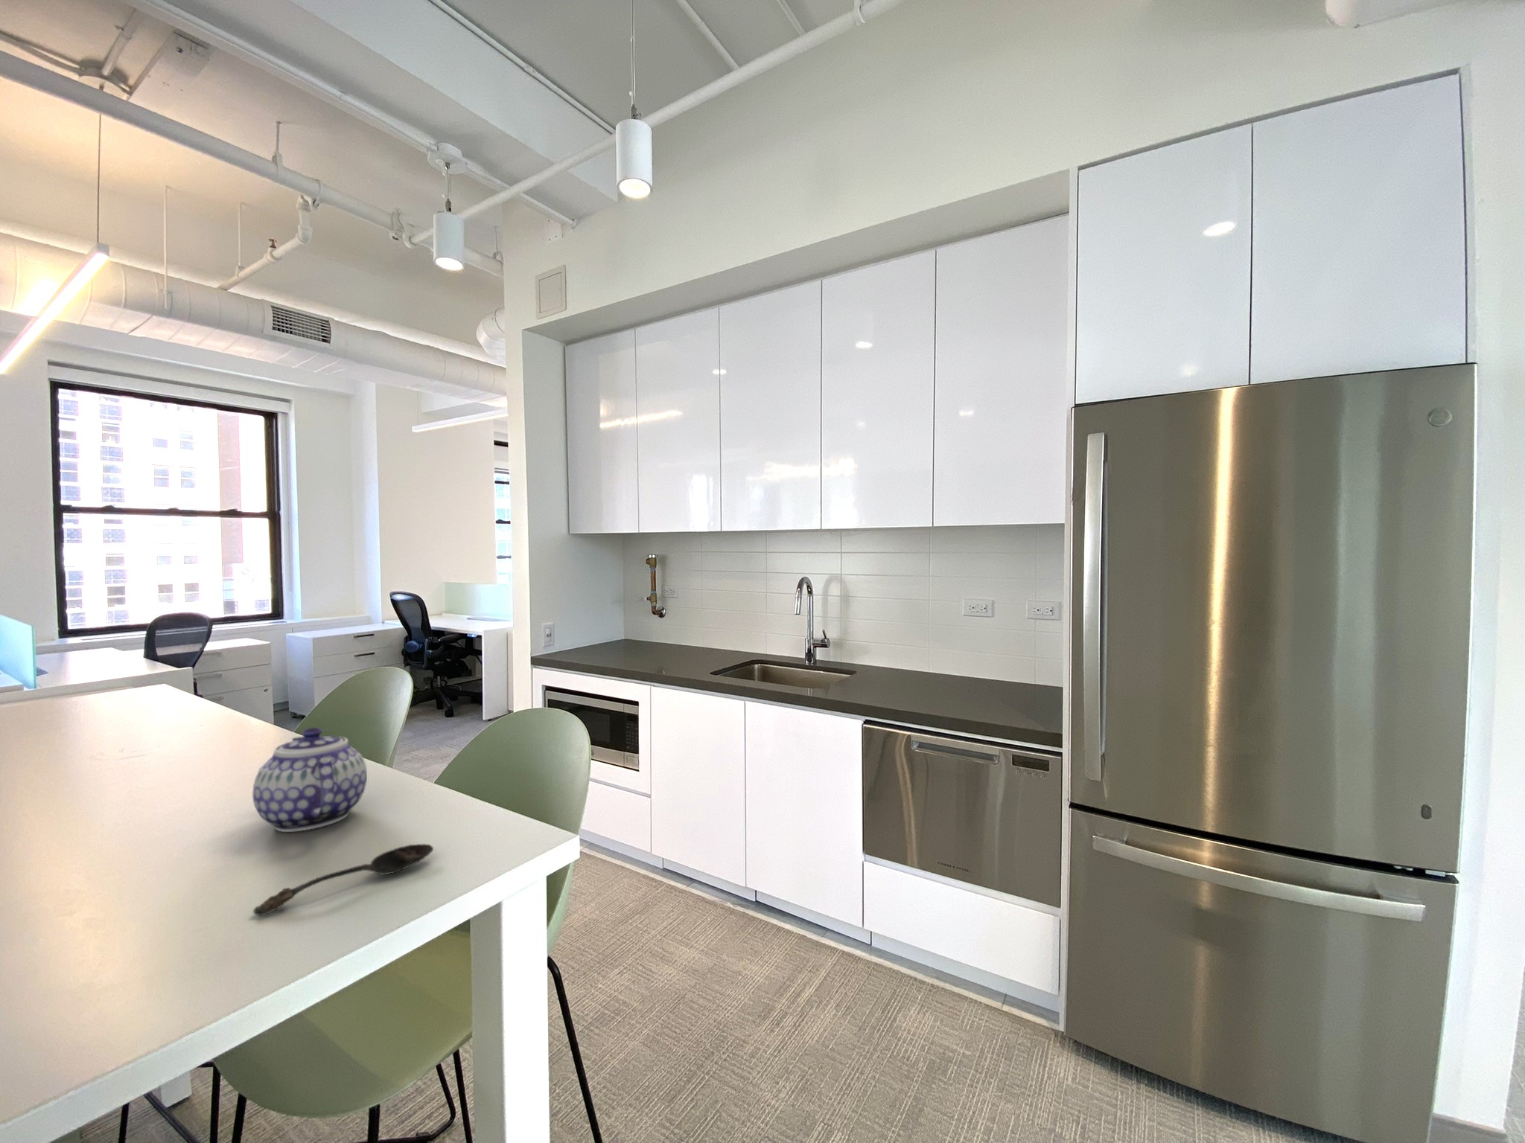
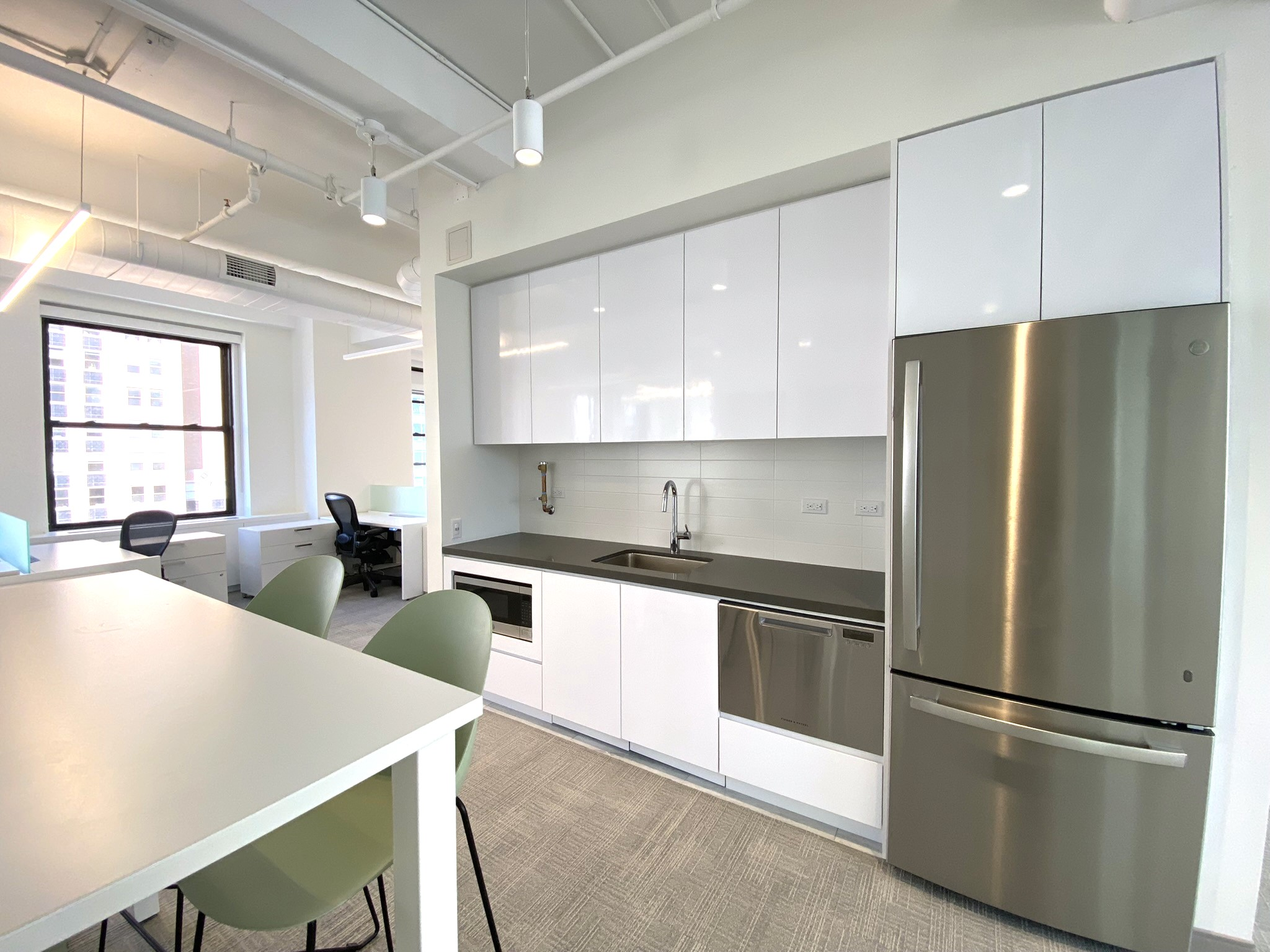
- teapot (312, 773)
- spoon (349, 873)
